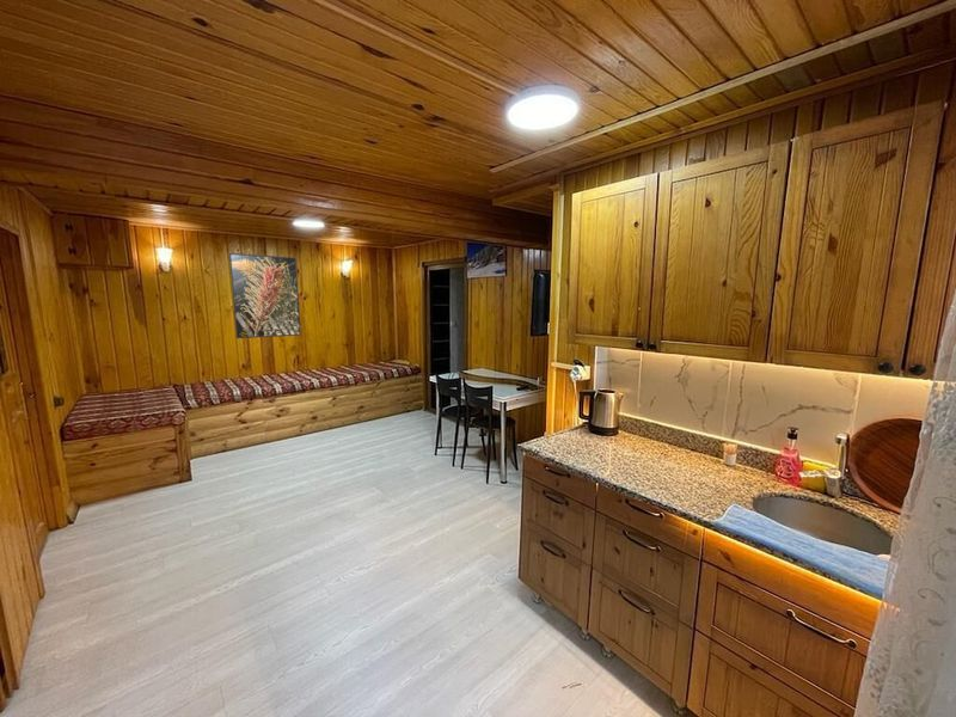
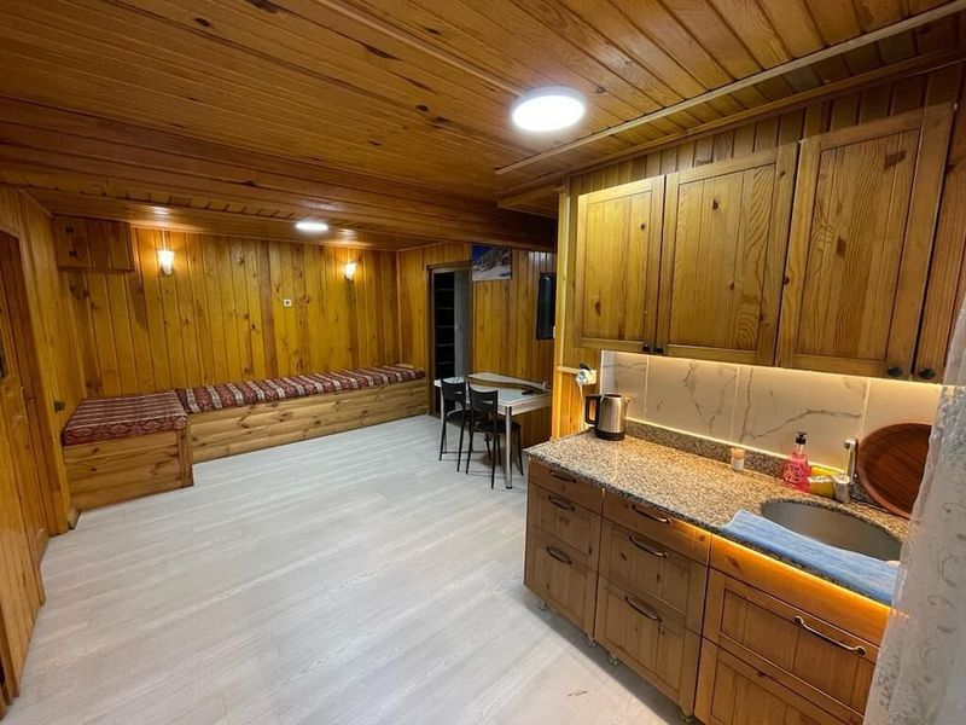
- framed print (266, 296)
